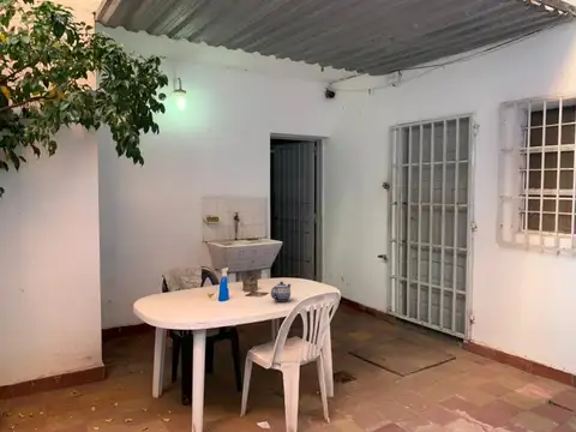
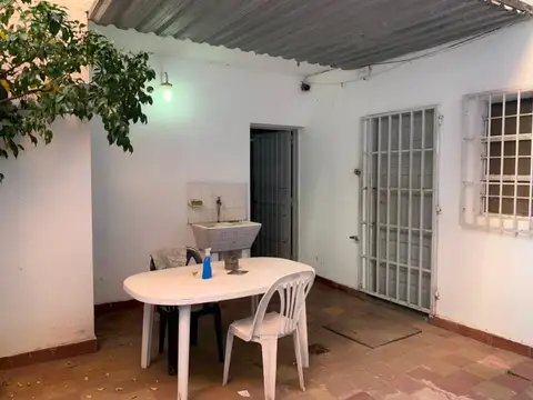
- teapot (281, 290)
